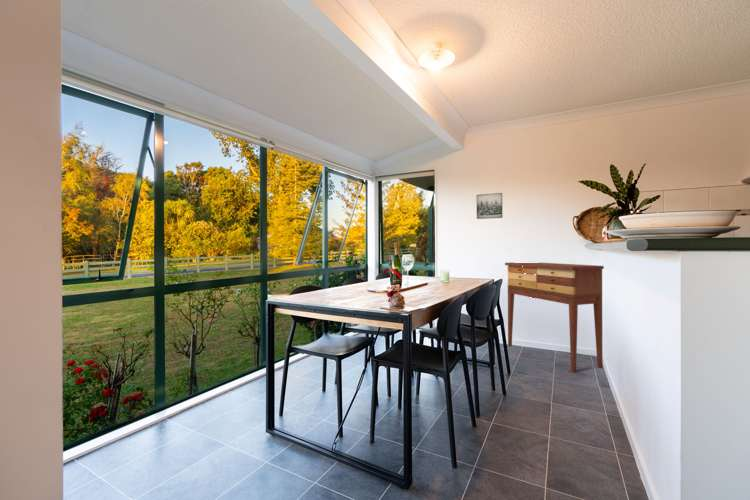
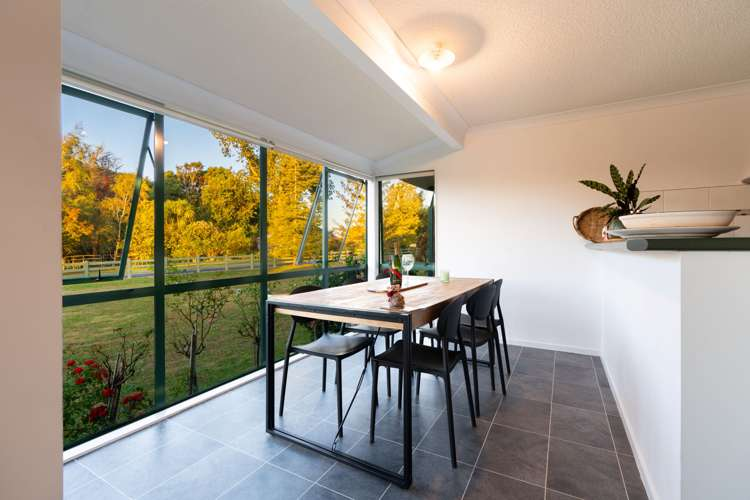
- console table (549, 300)
- wall art (489, 206)
